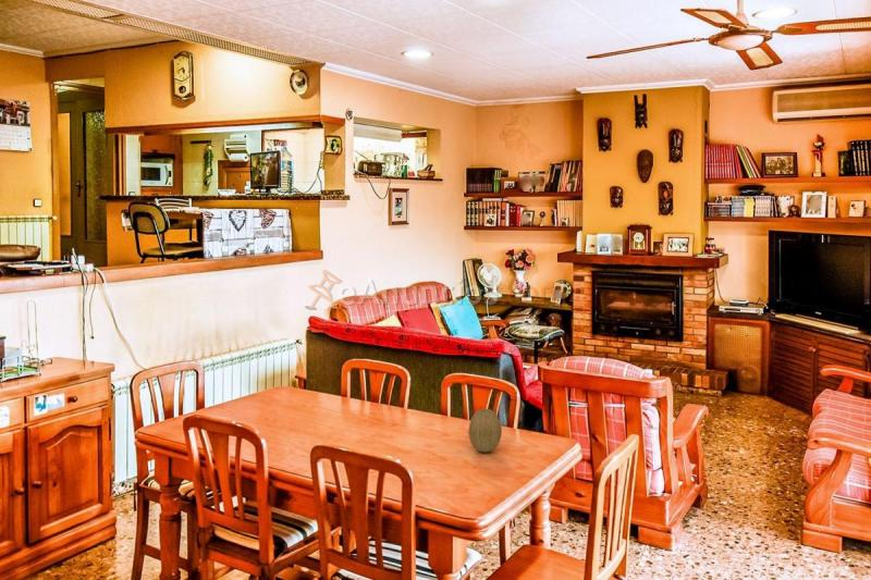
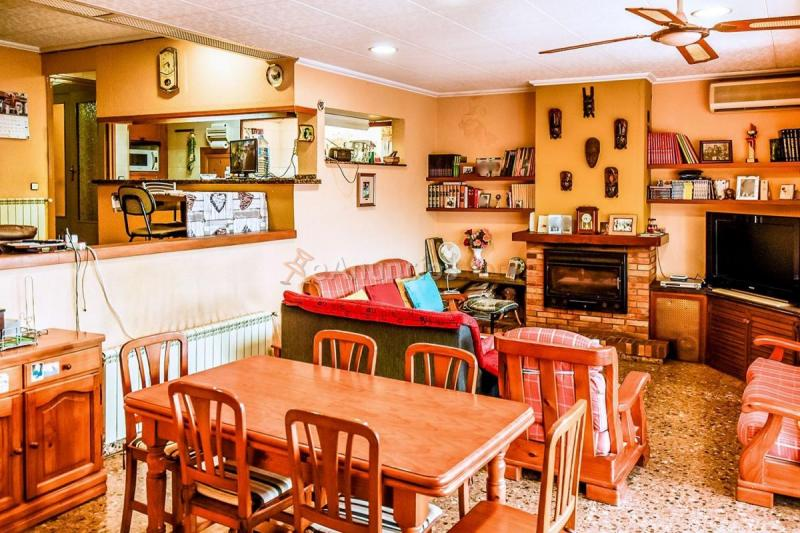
- fruit (484, 430)
